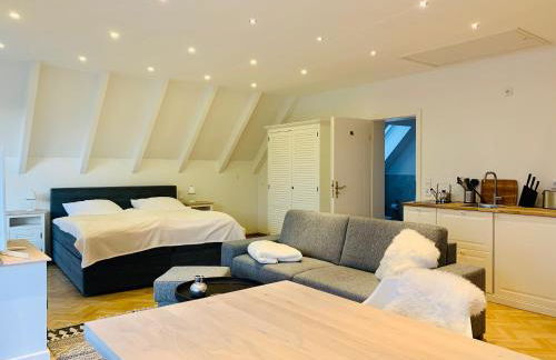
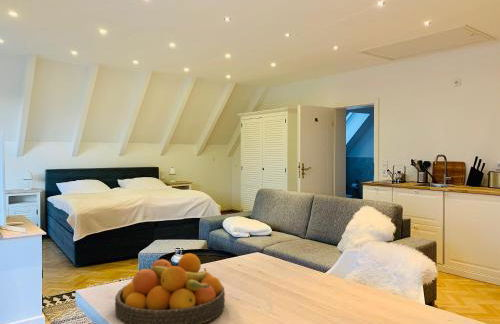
+ fruit bowl (171, 283)
